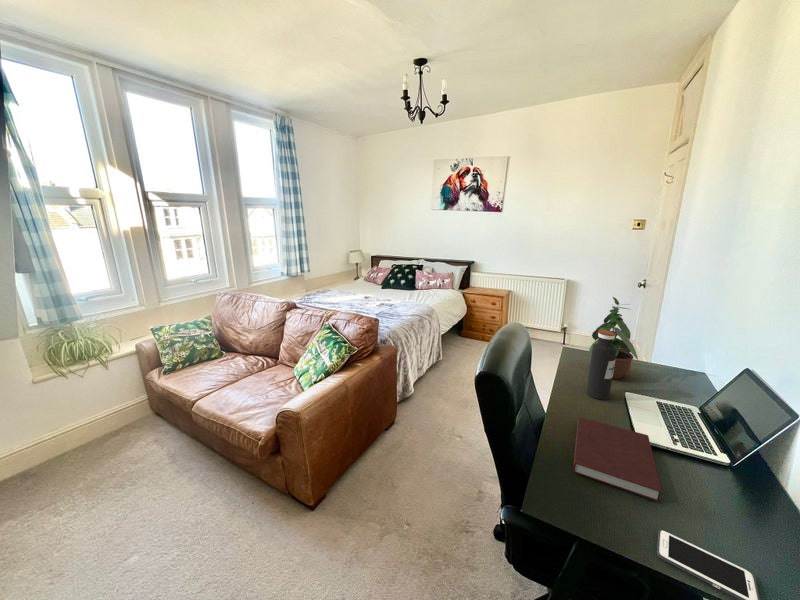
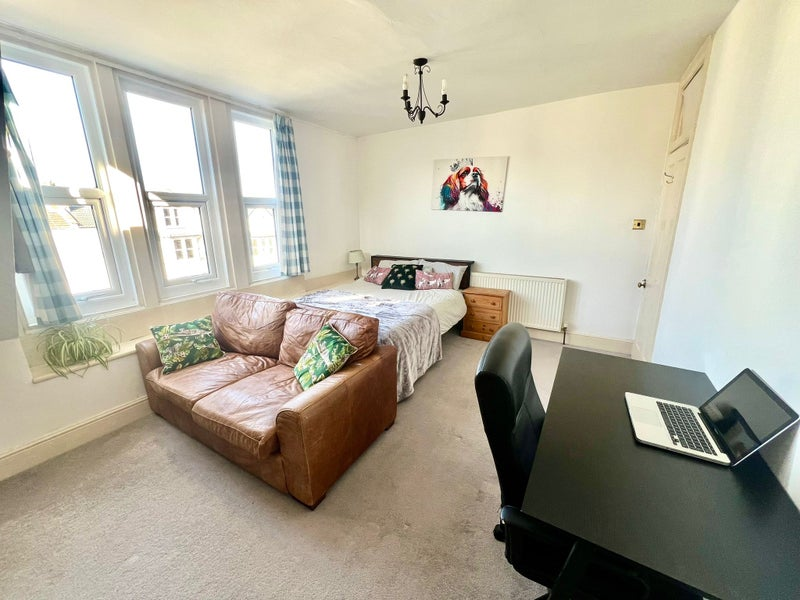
- cell phone (703, 564)
- notebook (612, 452)
- potted plant (615, 336)
- water bottle (602, 364)
